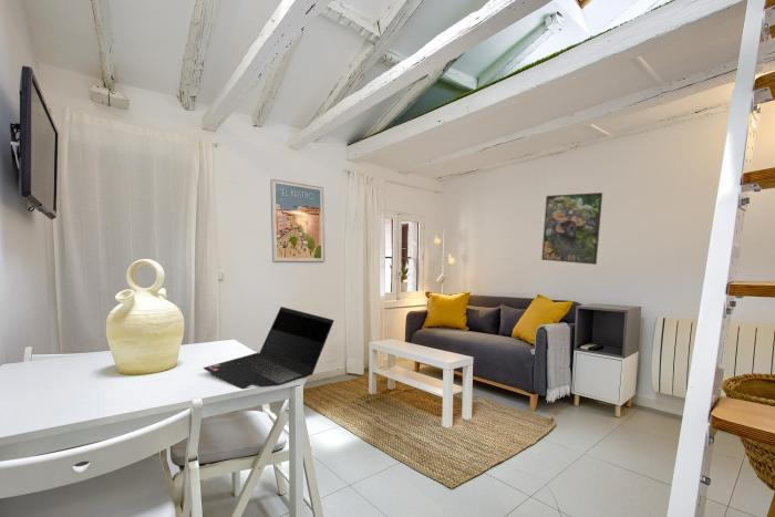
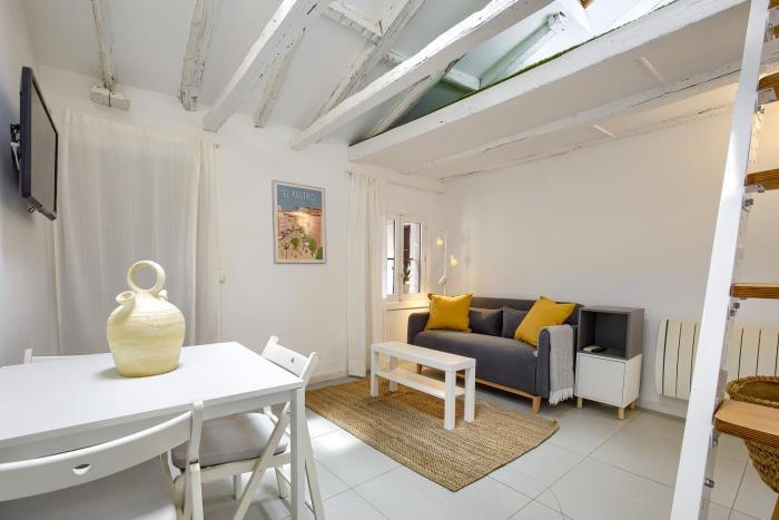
- laptop computer (269, 344)
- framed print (570, 228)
